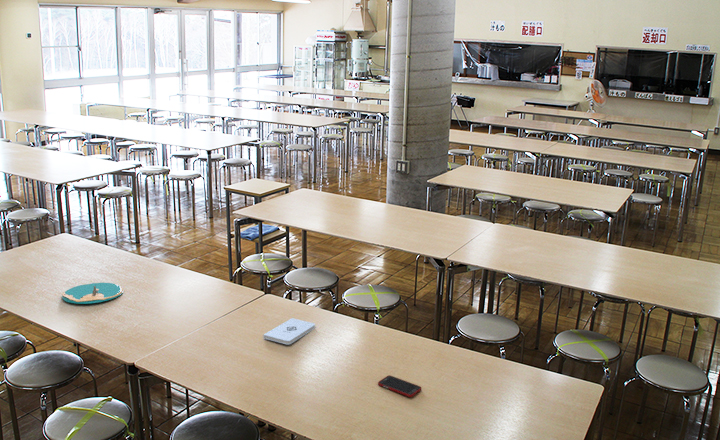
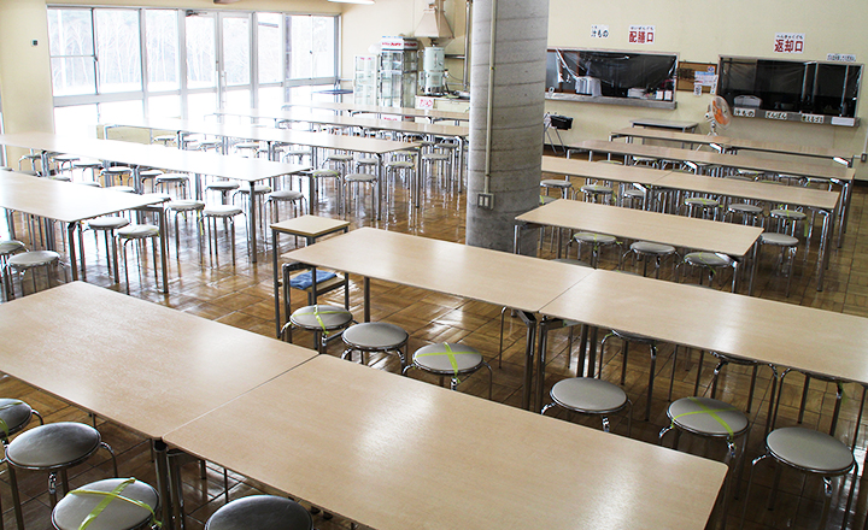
- notepad (290, 330)
- cell phone (399, 386)
- plate (93, 288)
